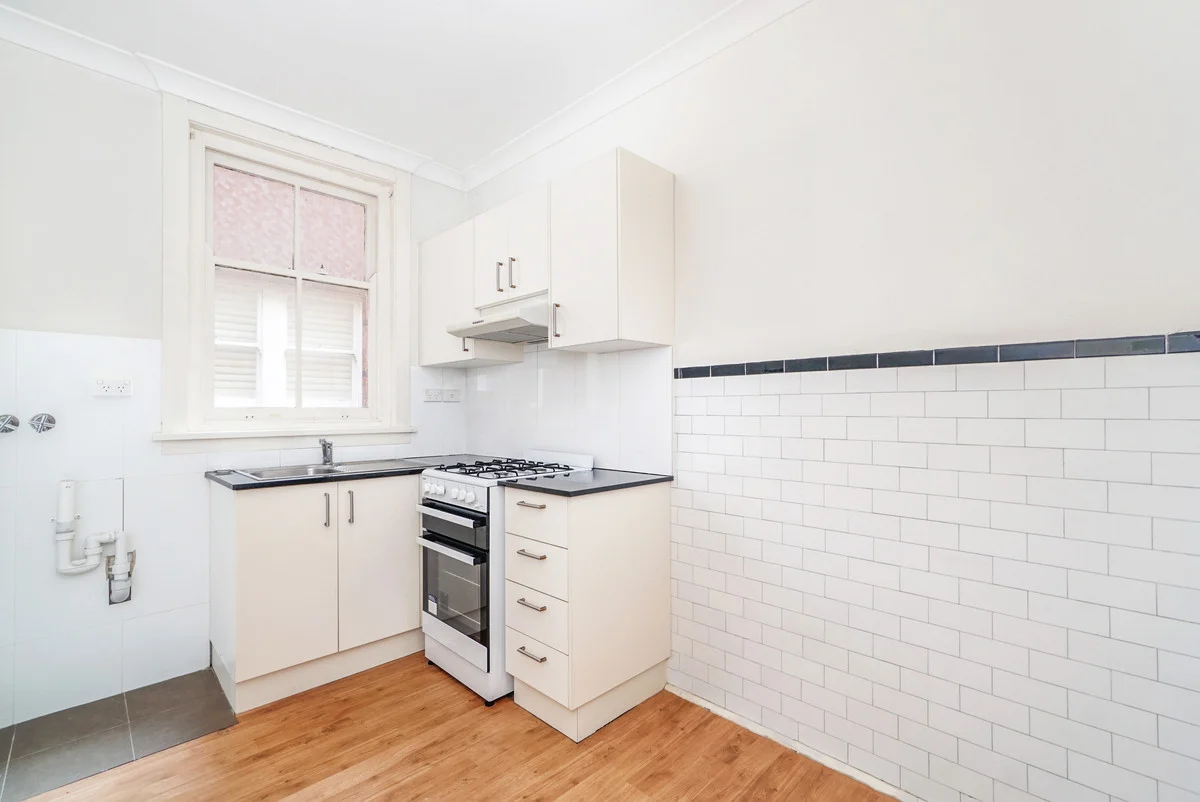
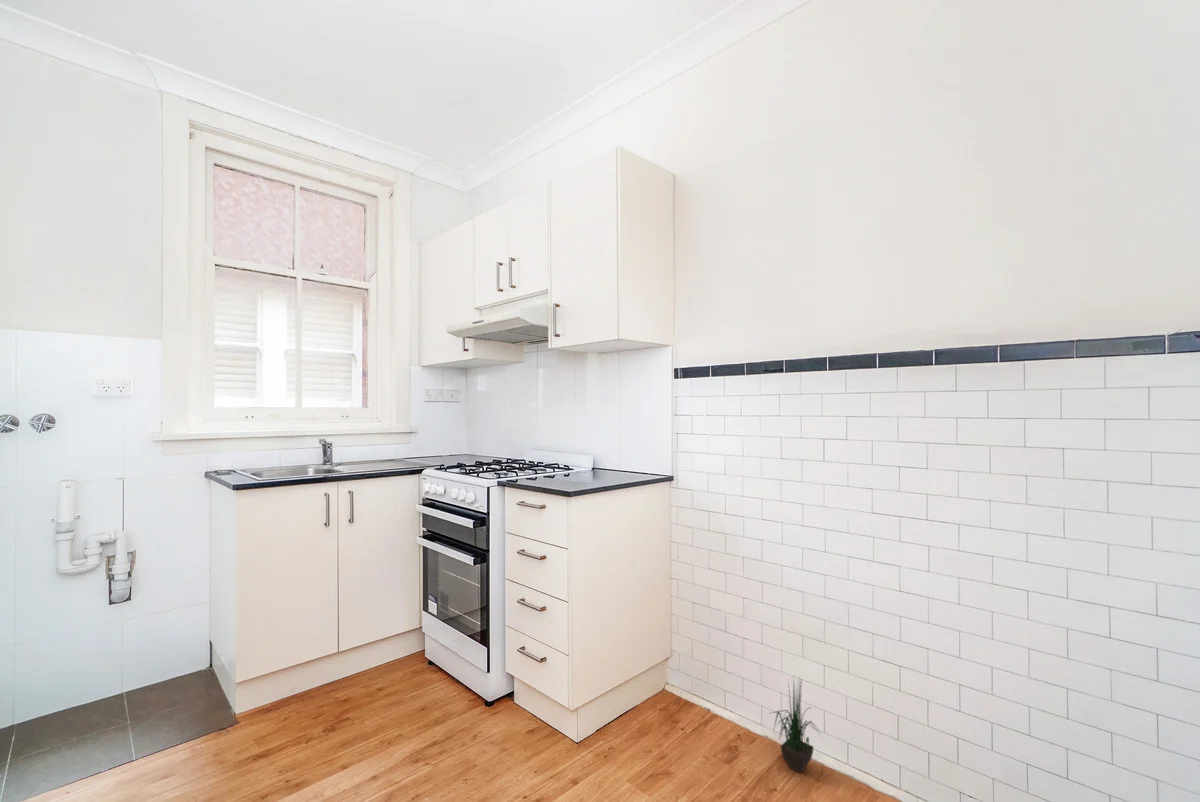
+ potted plant (793, 716)
